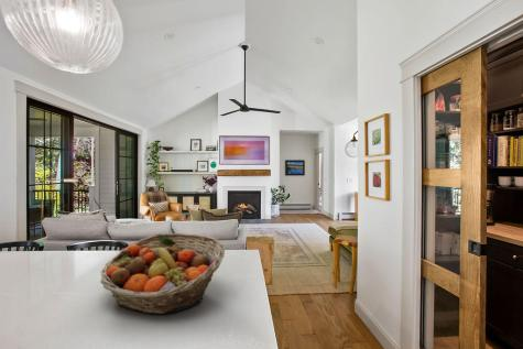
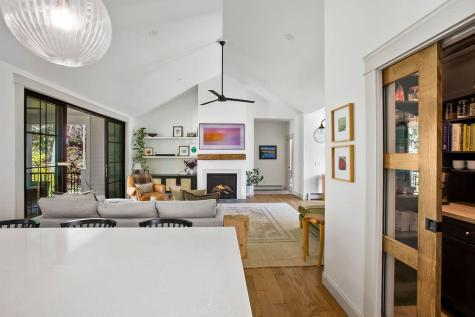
- fruit basket (164, 268)
